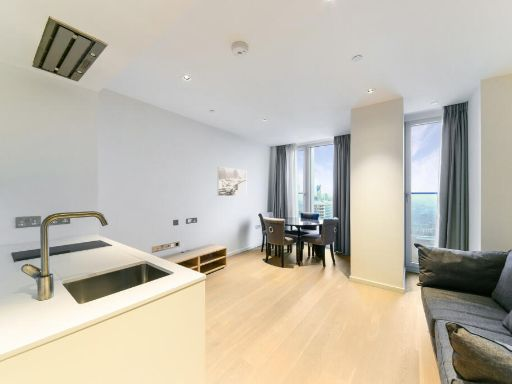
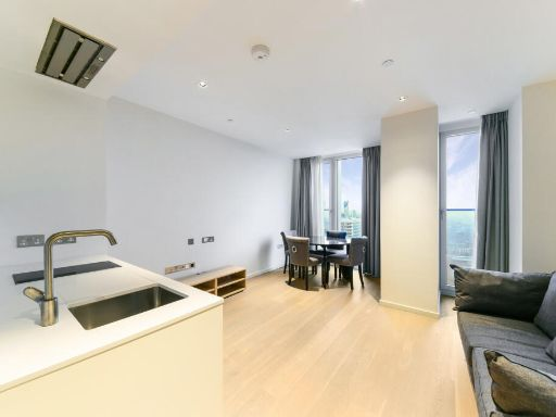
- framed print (233, 182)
